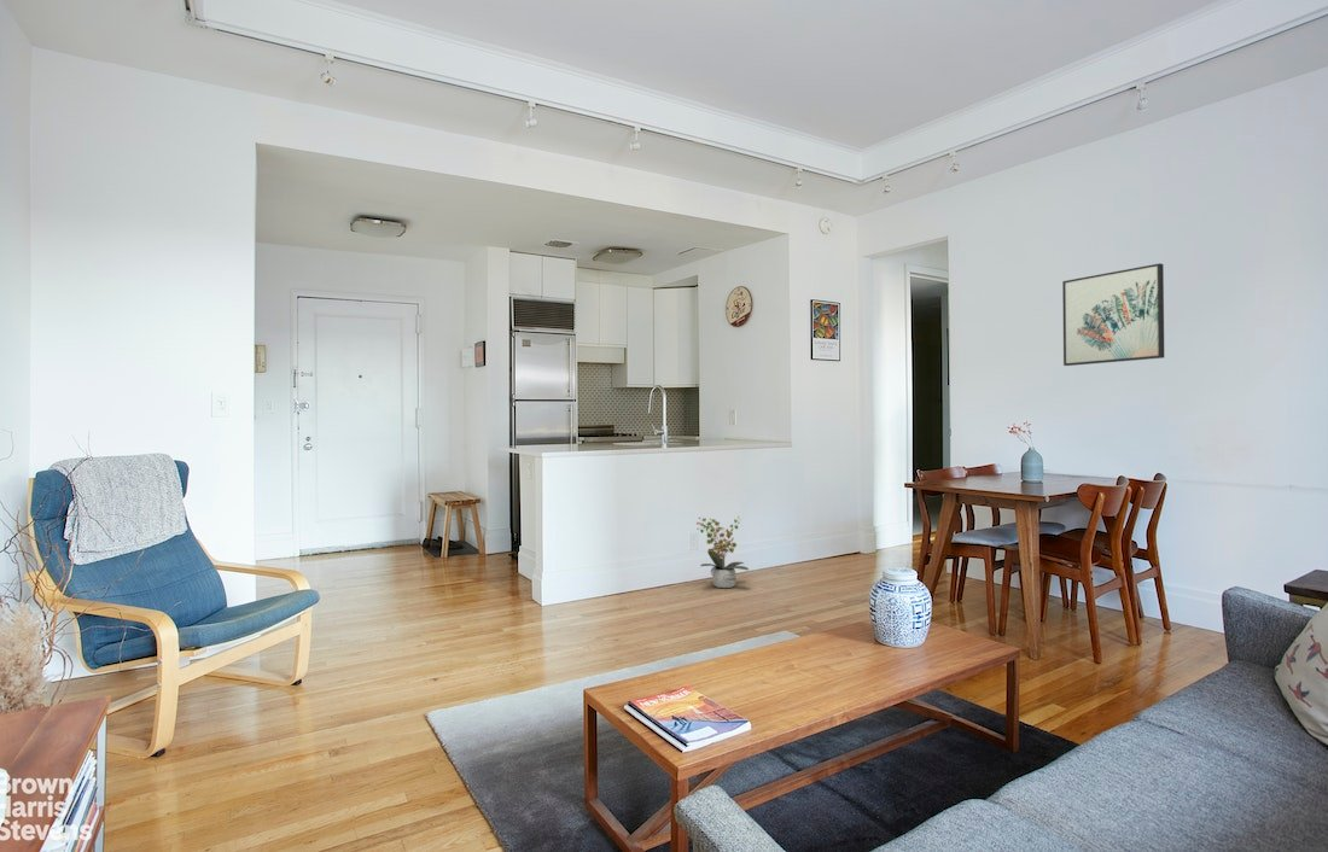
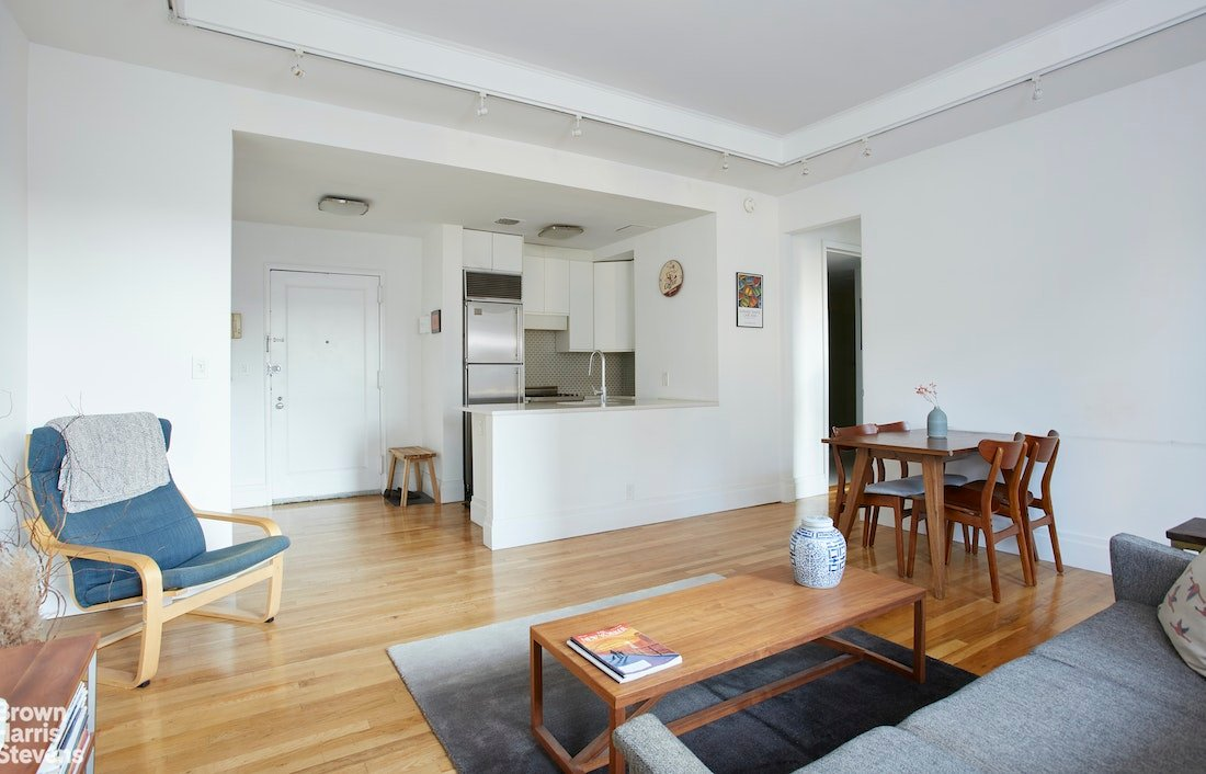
- wall art (1111, 317)
- potted plant (720, 550)
